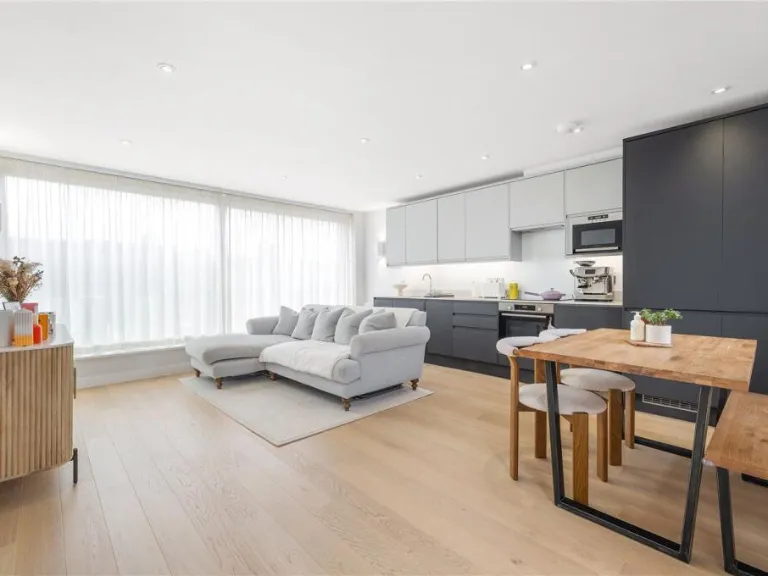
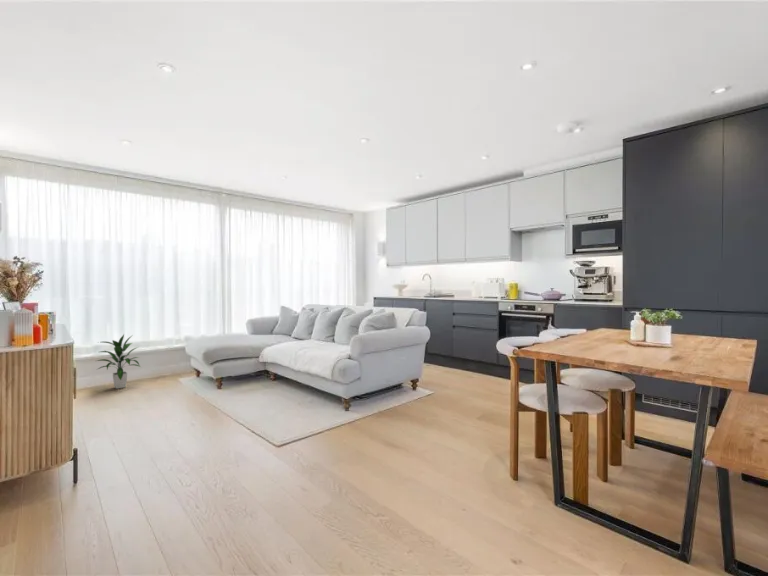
+ indoor plant (118, 361)
